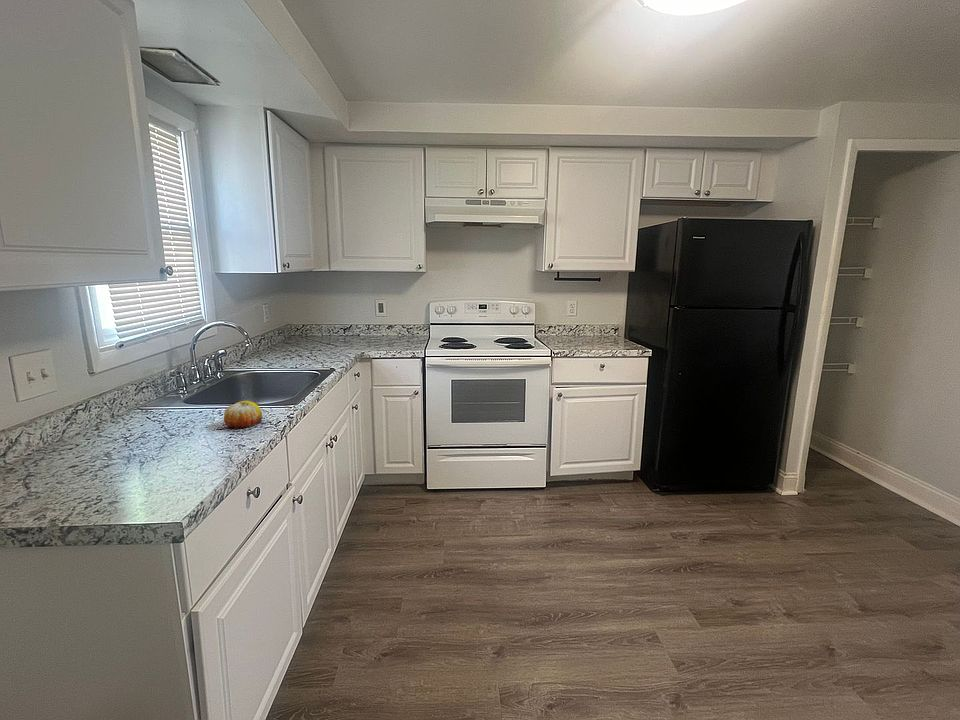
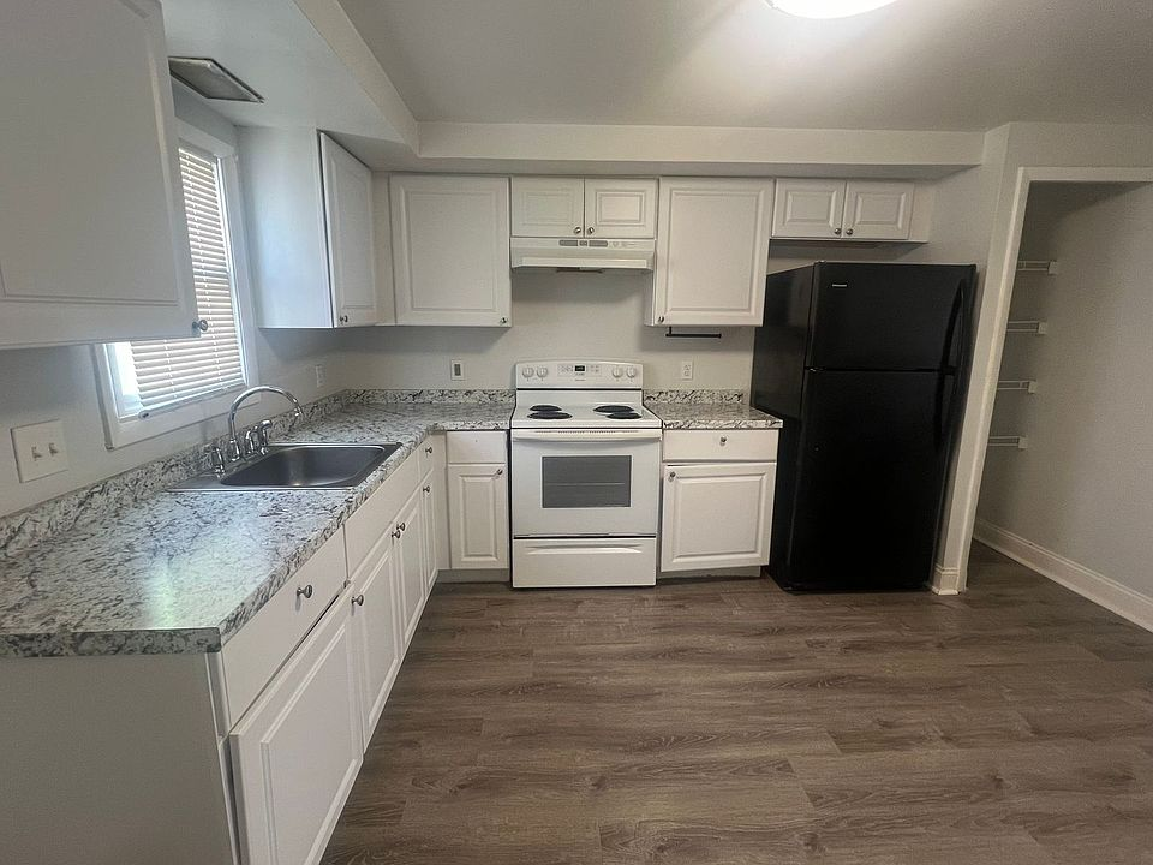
- fruit (242, 413)
